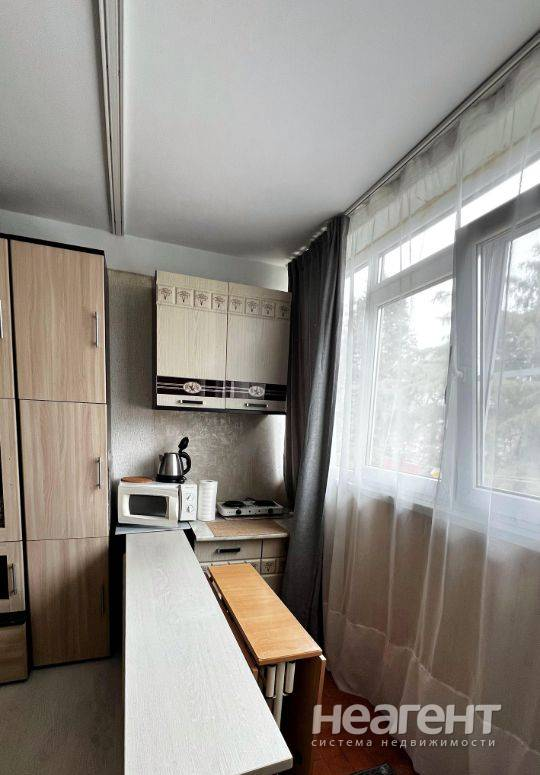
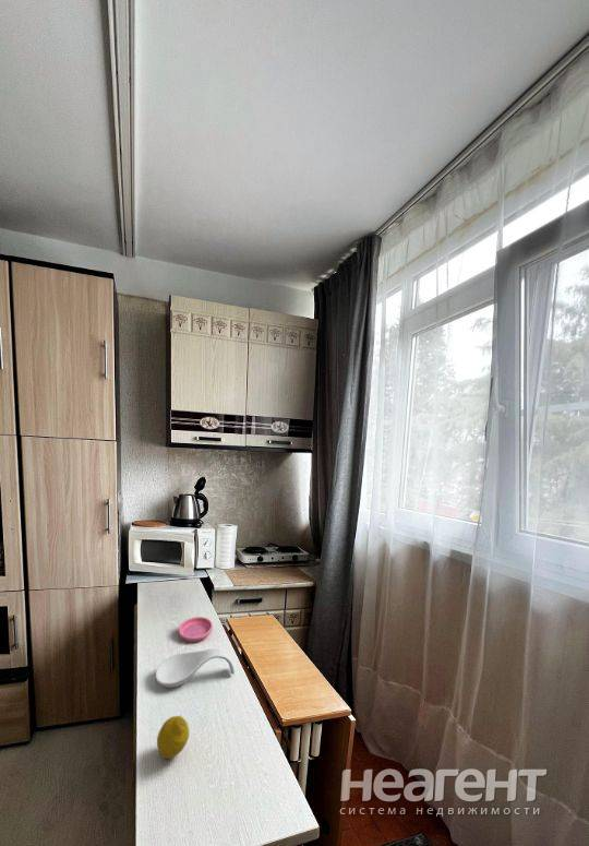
+ fruit (172, 735)
+ spoon rest (195, 665)
+ saucer (195, 630)
